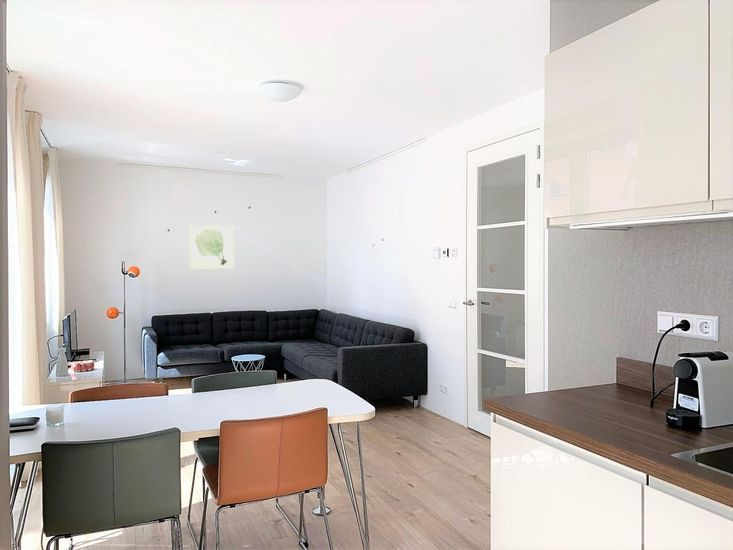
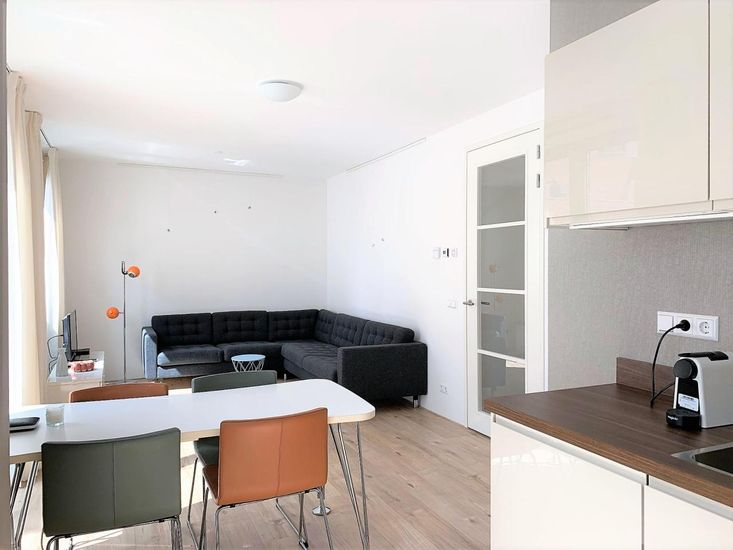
- wall art (211, 247)
